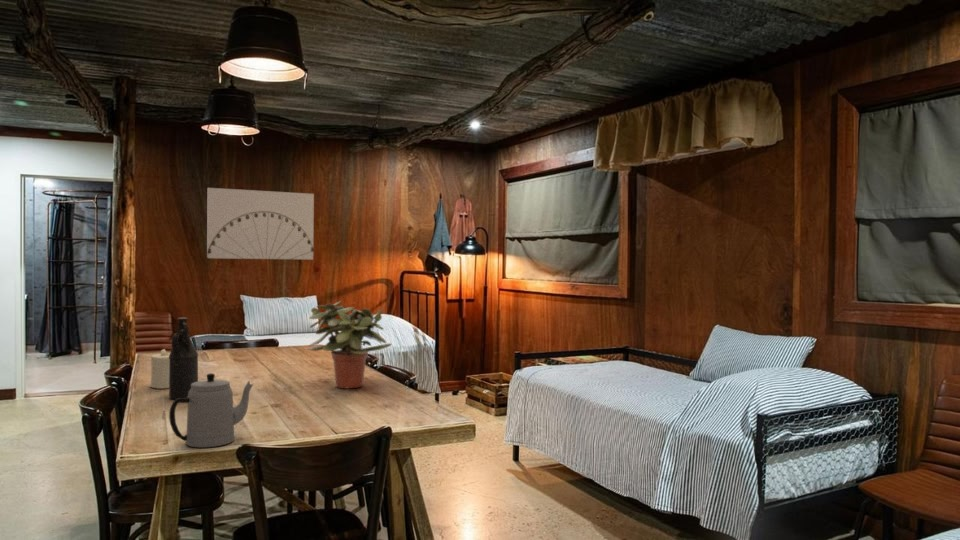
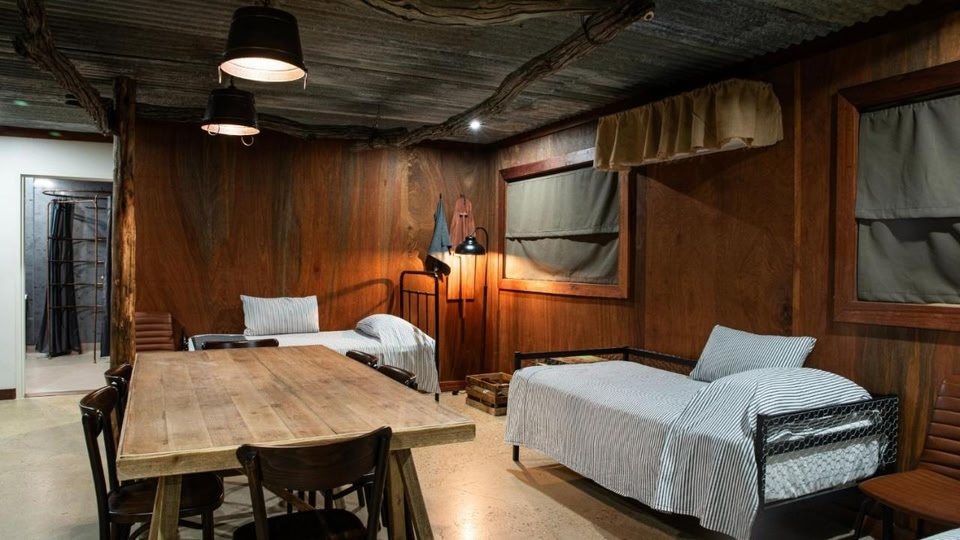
- candle (164, 367)
- potted plant (350, 343)
- wall art (262, 225)
- teapot (213, 406)
- bottle (183, 357)
